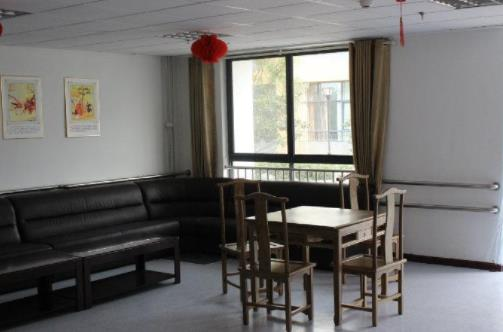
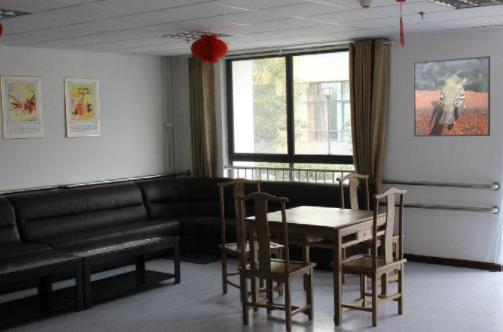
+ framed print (450, 97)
